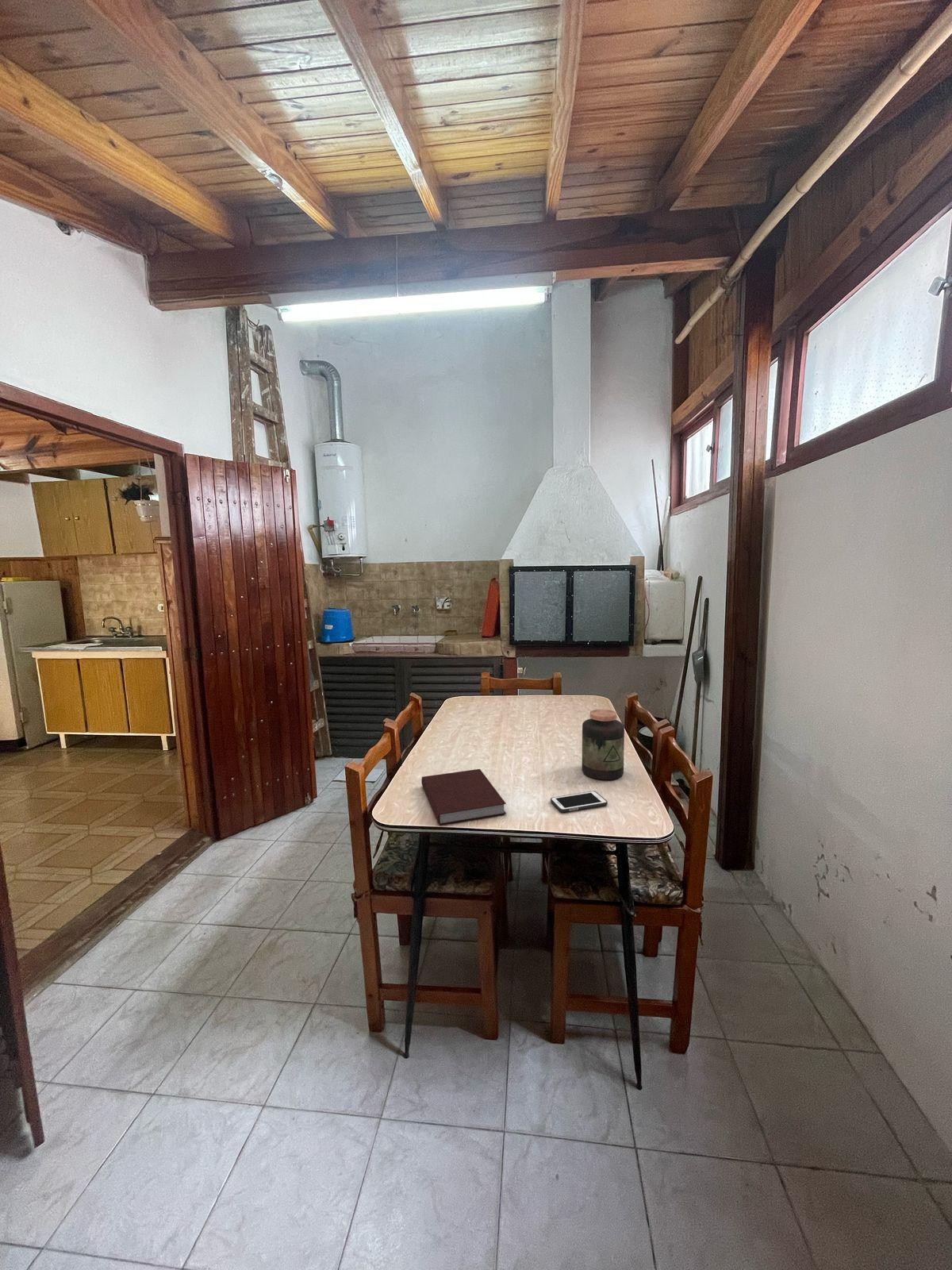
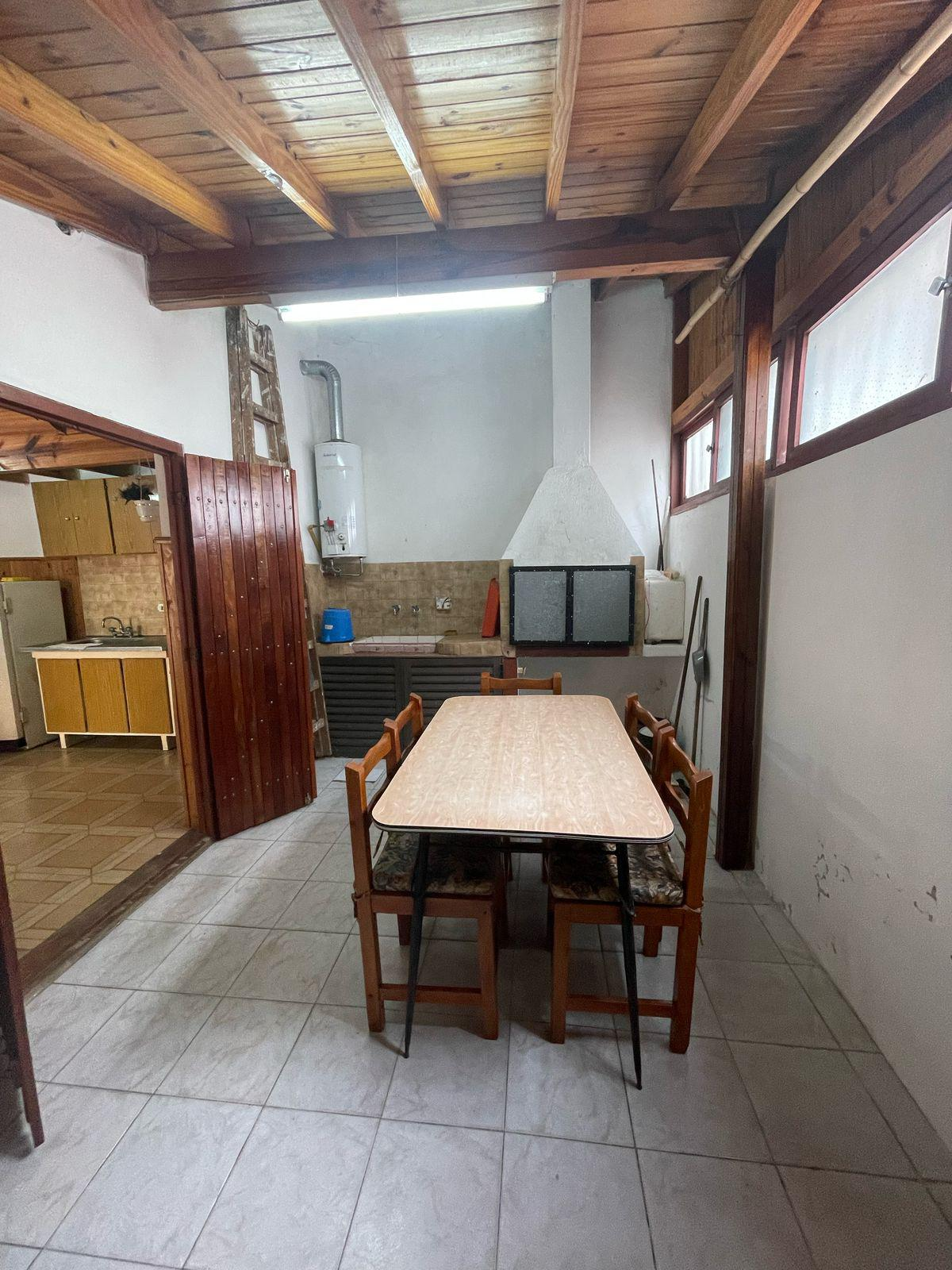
- notebook (461, 794)
- cell phone (578, 801)
- jar (602, 742)
